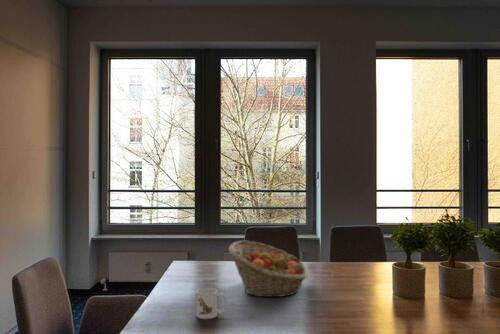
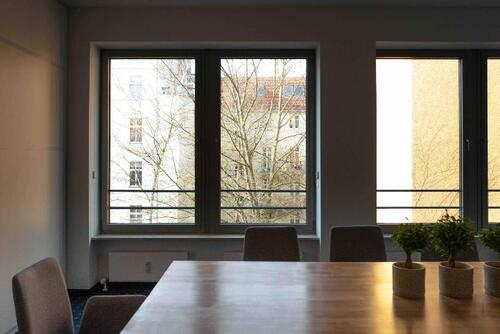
- fruit basket (268, 266)
- mug (211, 303)
